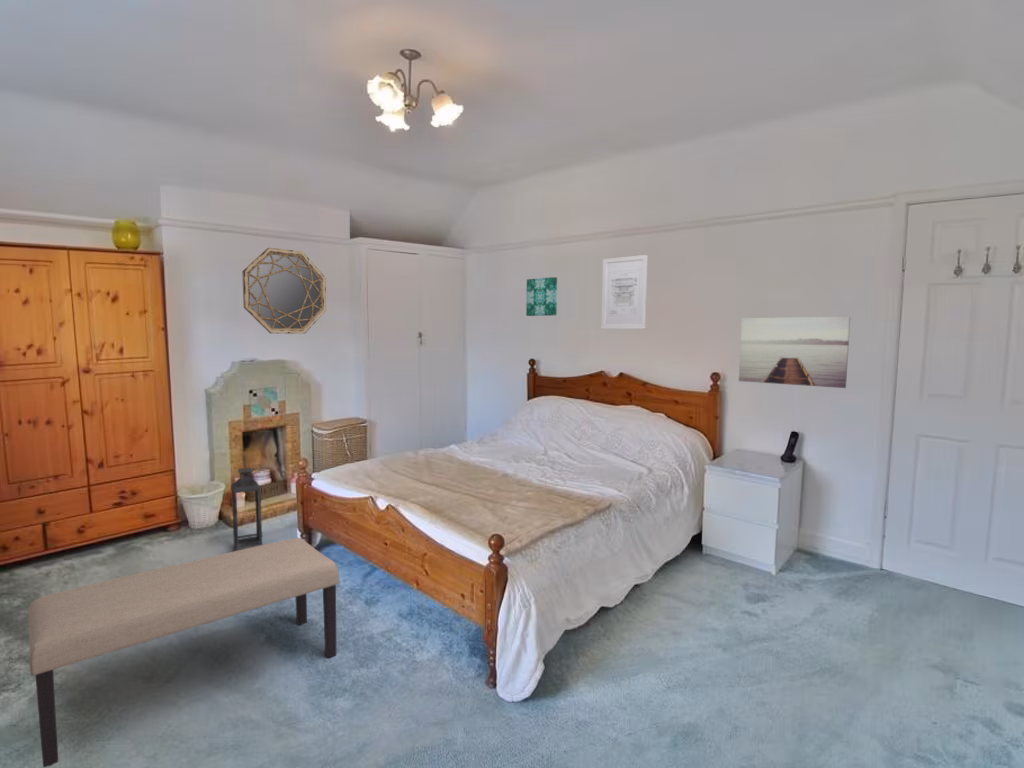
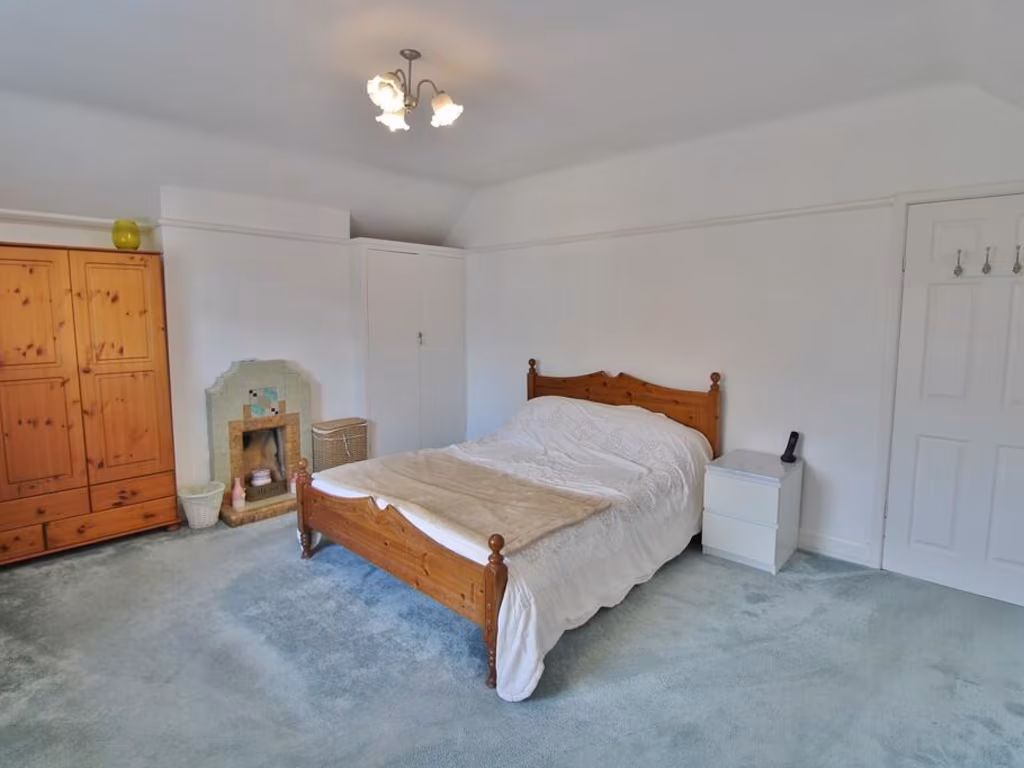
- lantern (255, 501)
- wall art (623, 293)
- bench (196, 626)
- wall art (541, 297)
- home mirror (286, 291)
- wall art (790, 351)
